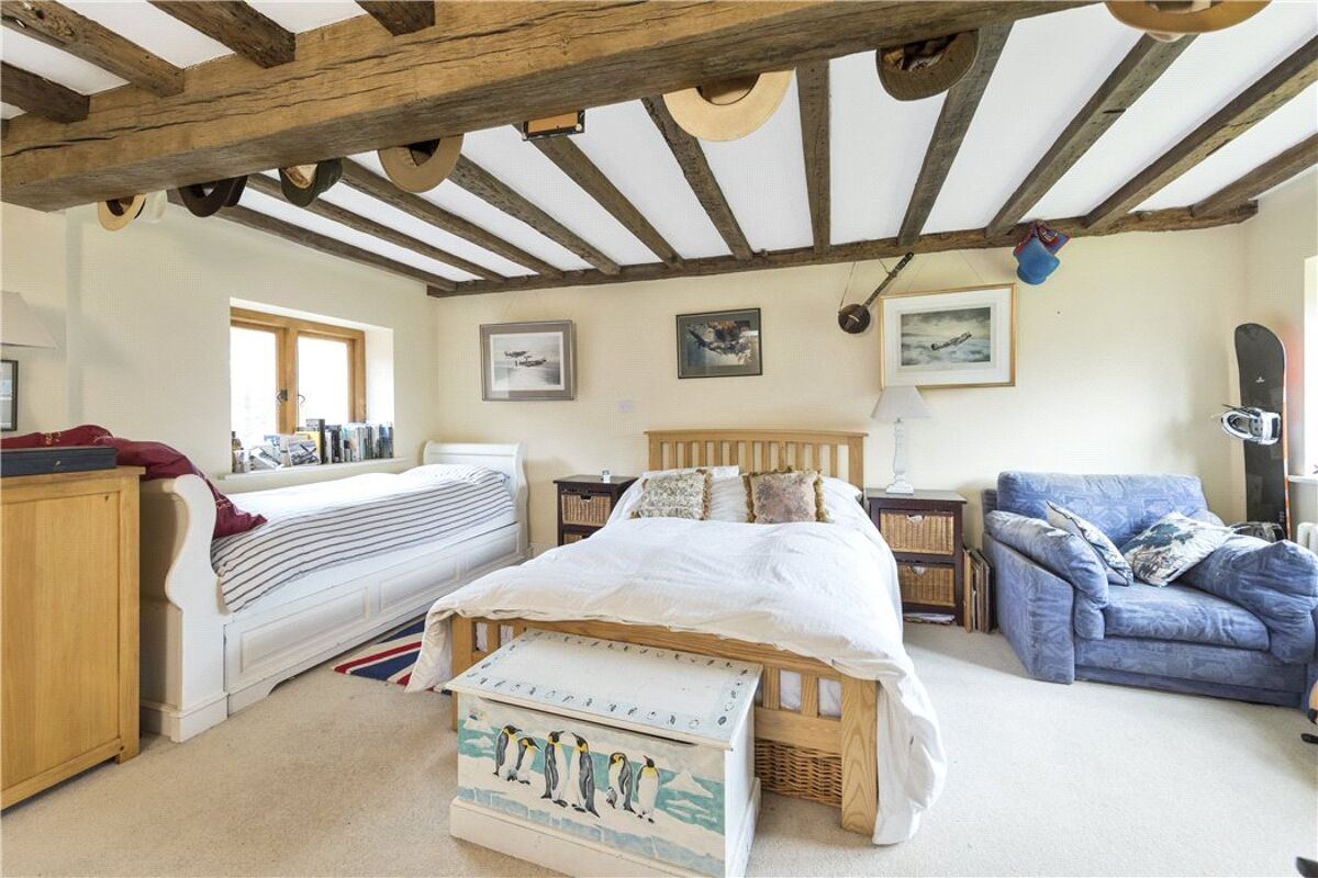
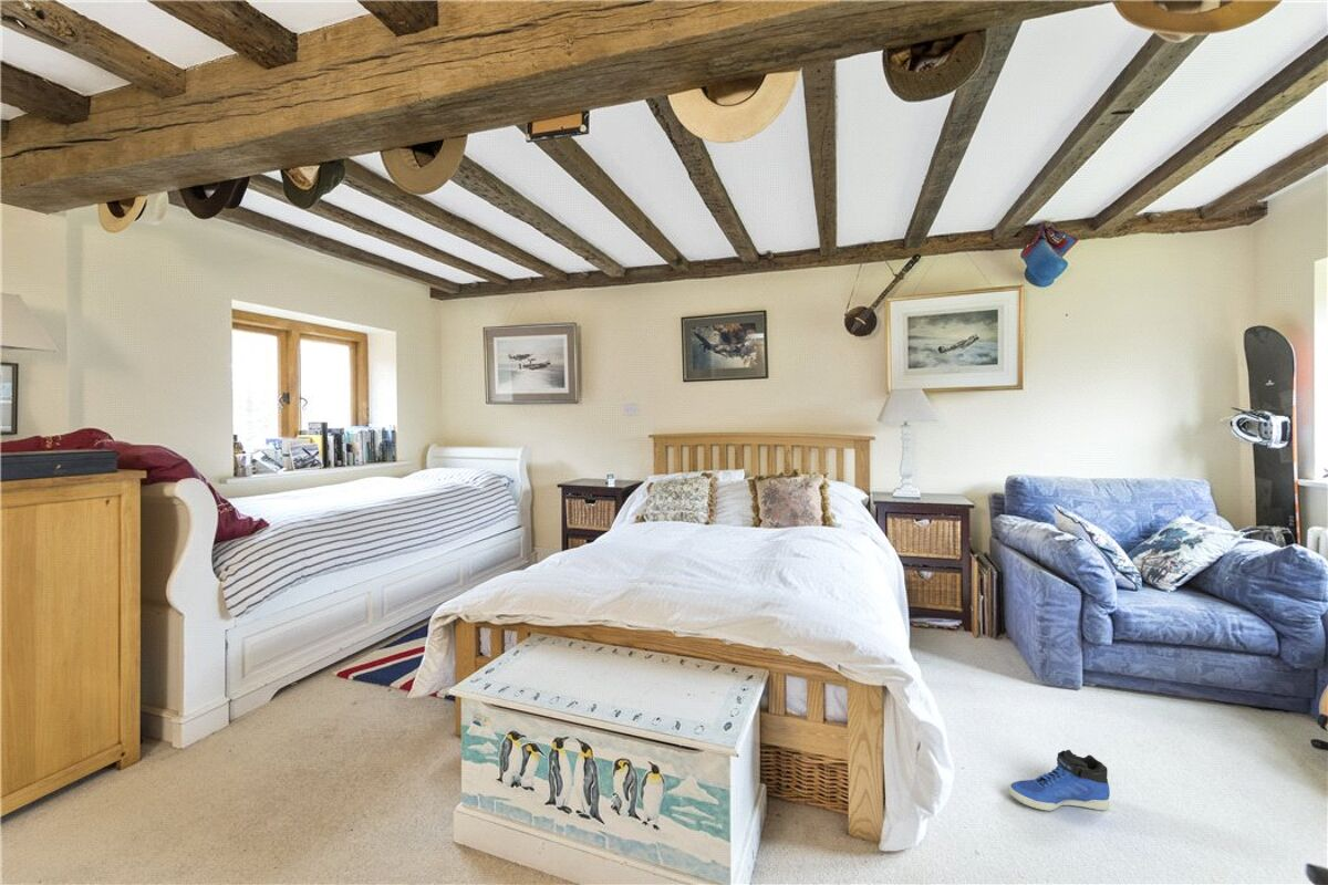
+ sneaker (1058, 775)
